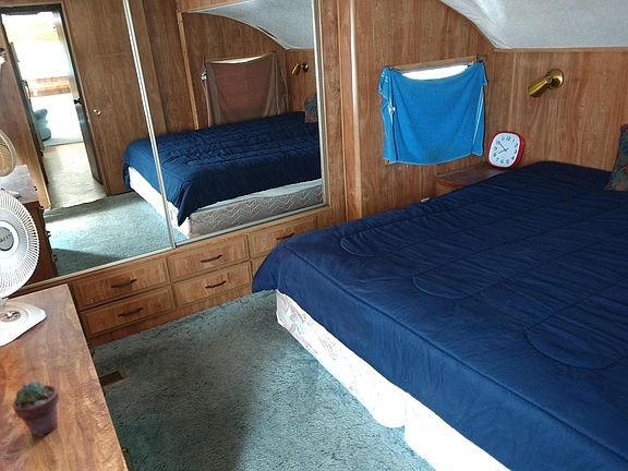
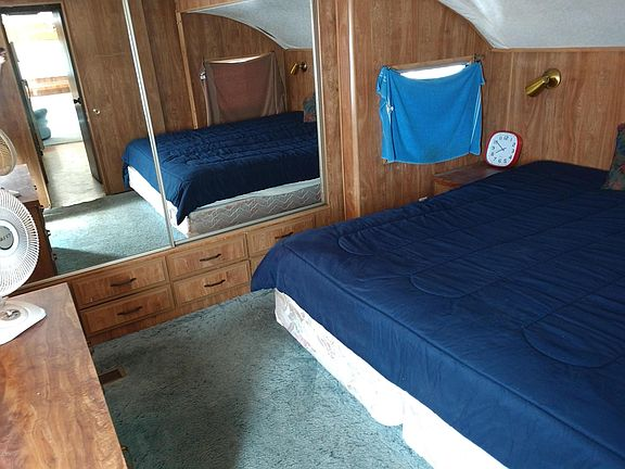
- potted succulent (37, 406)
